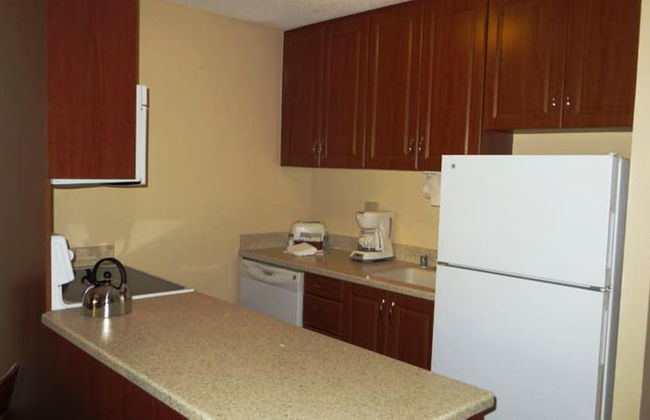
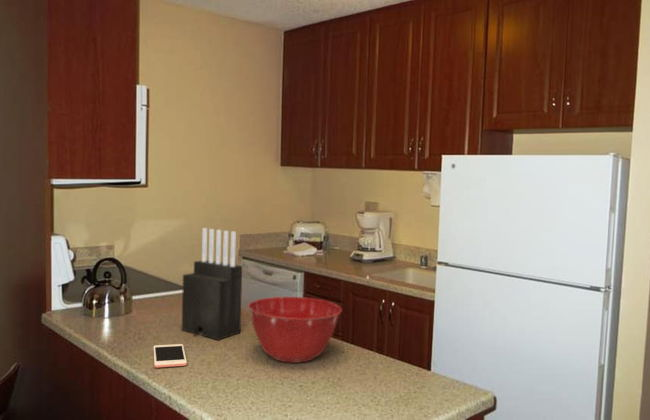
+ mixing bowl (294, 330)
+ cell phone (169, 355)
+ knife block (209, 281)
